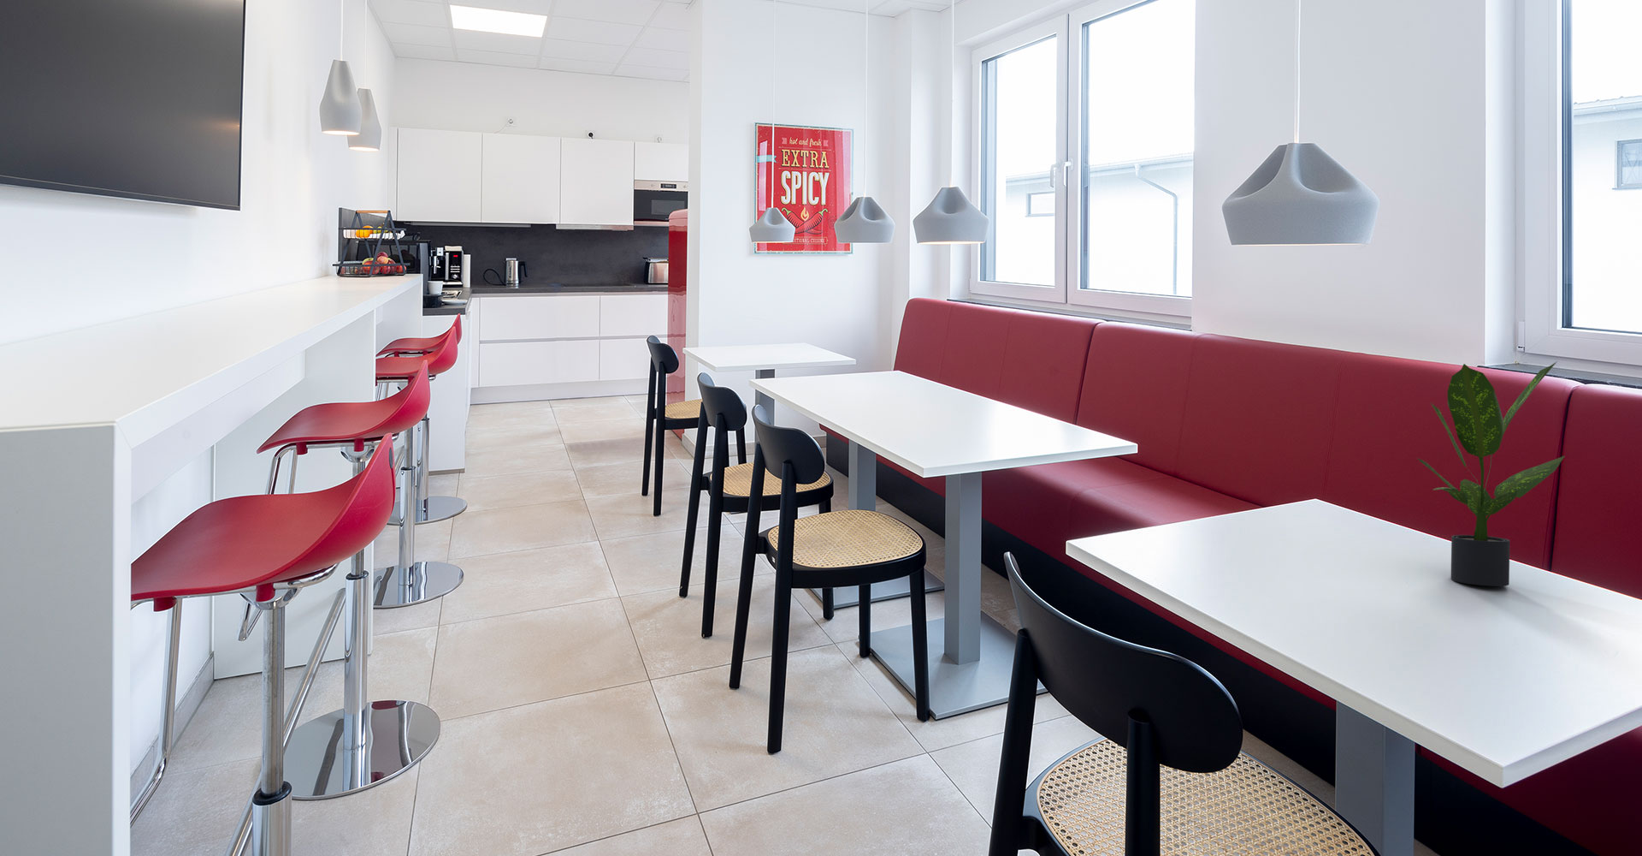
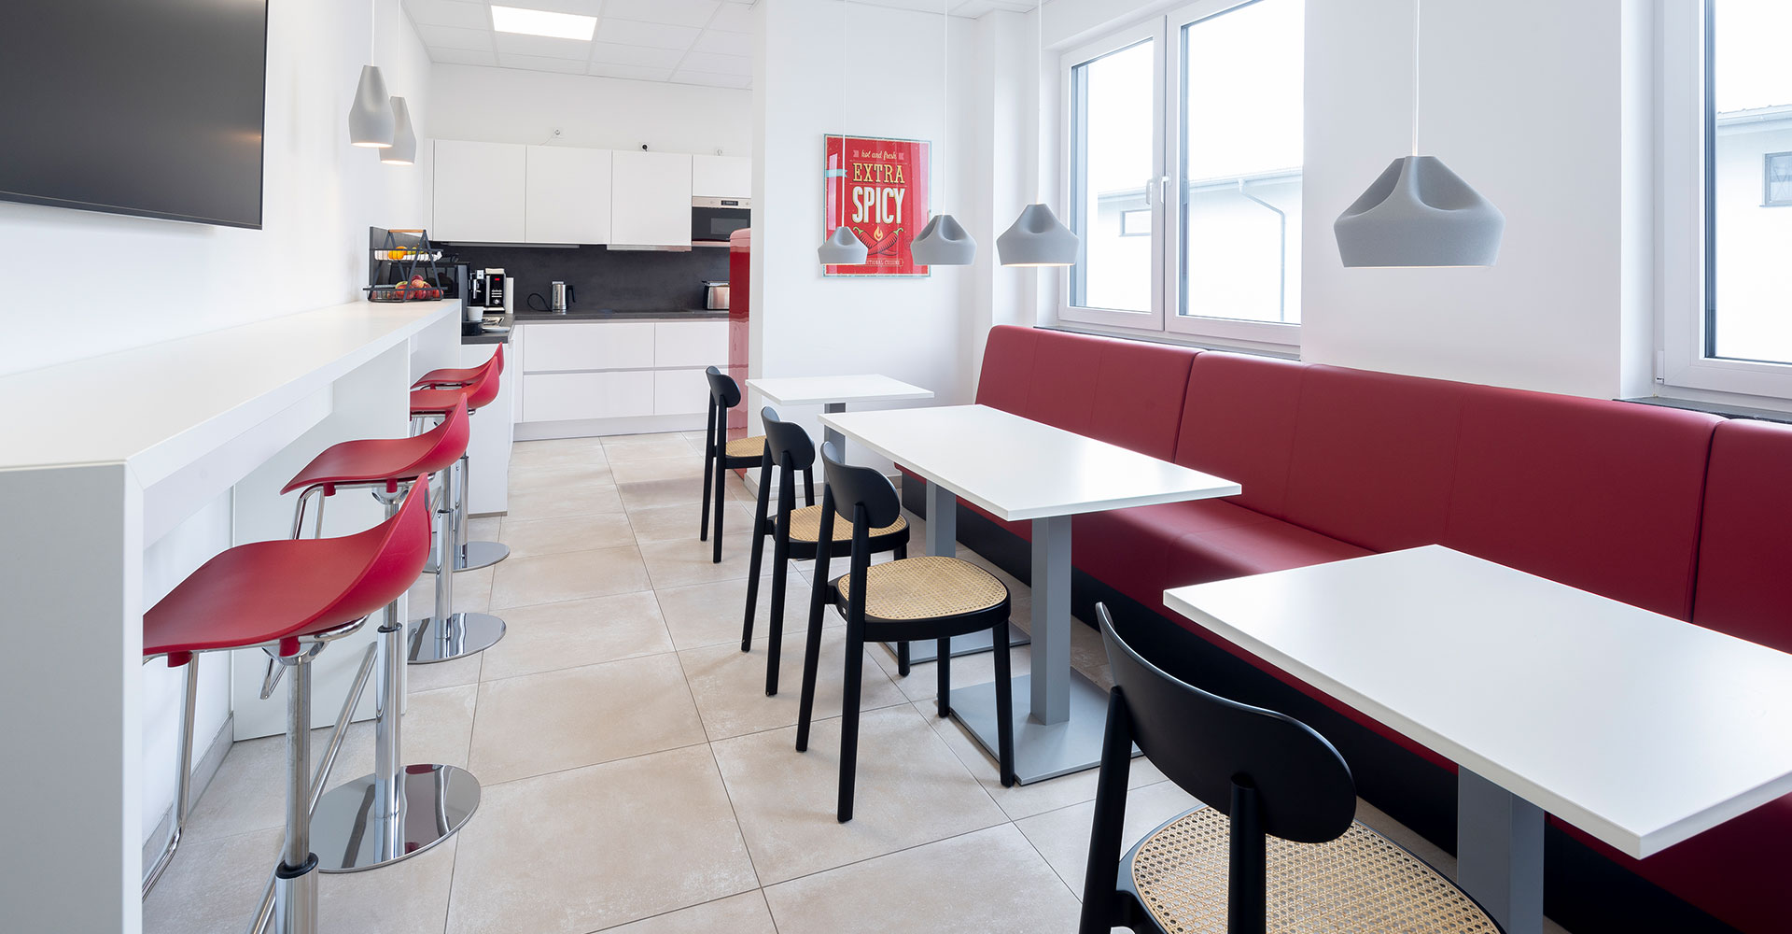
- potted plant (1490, 469)
